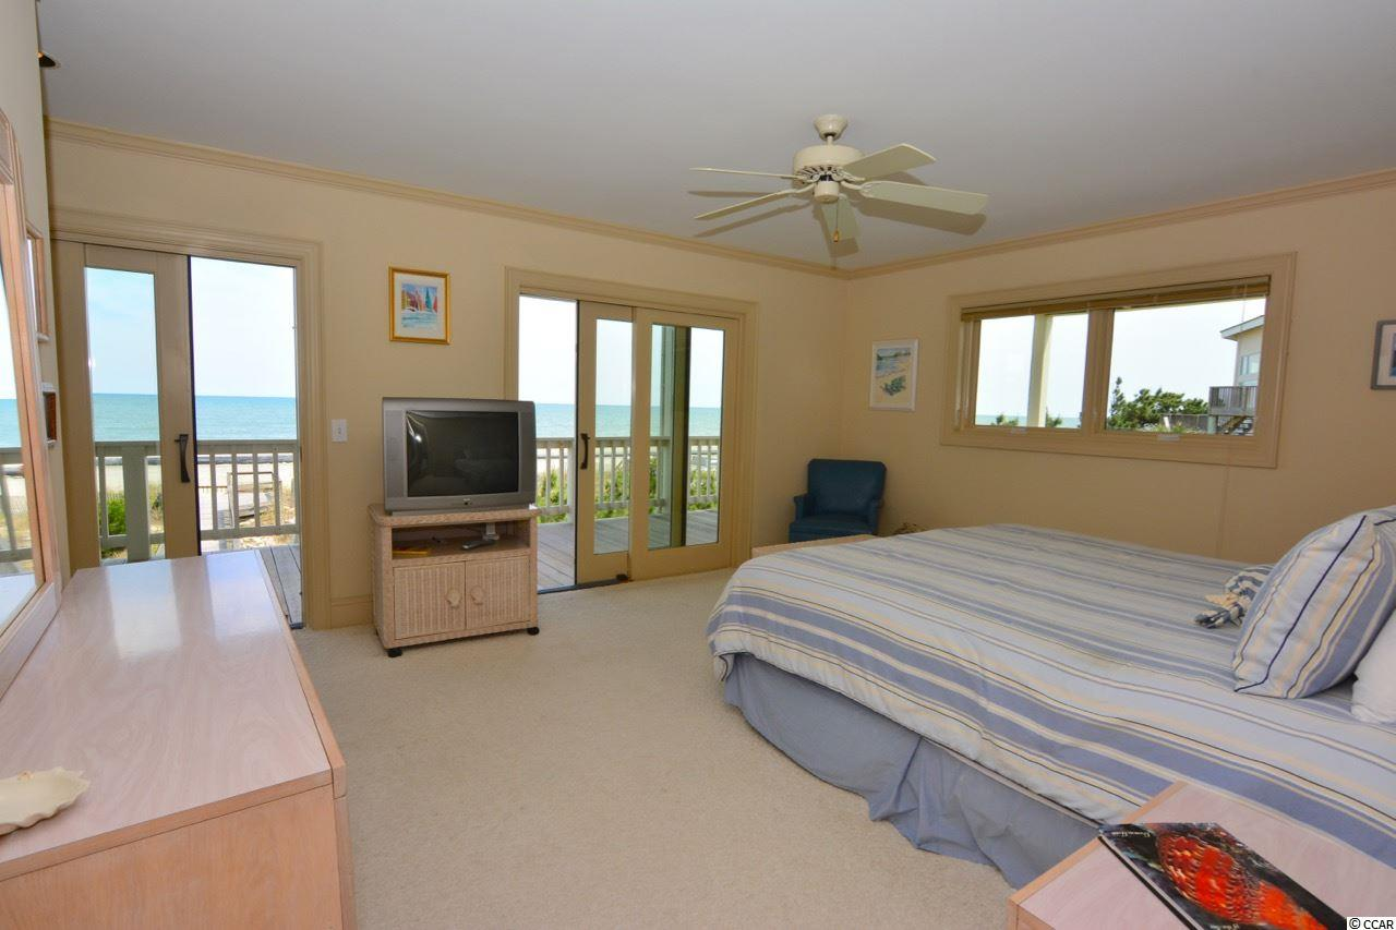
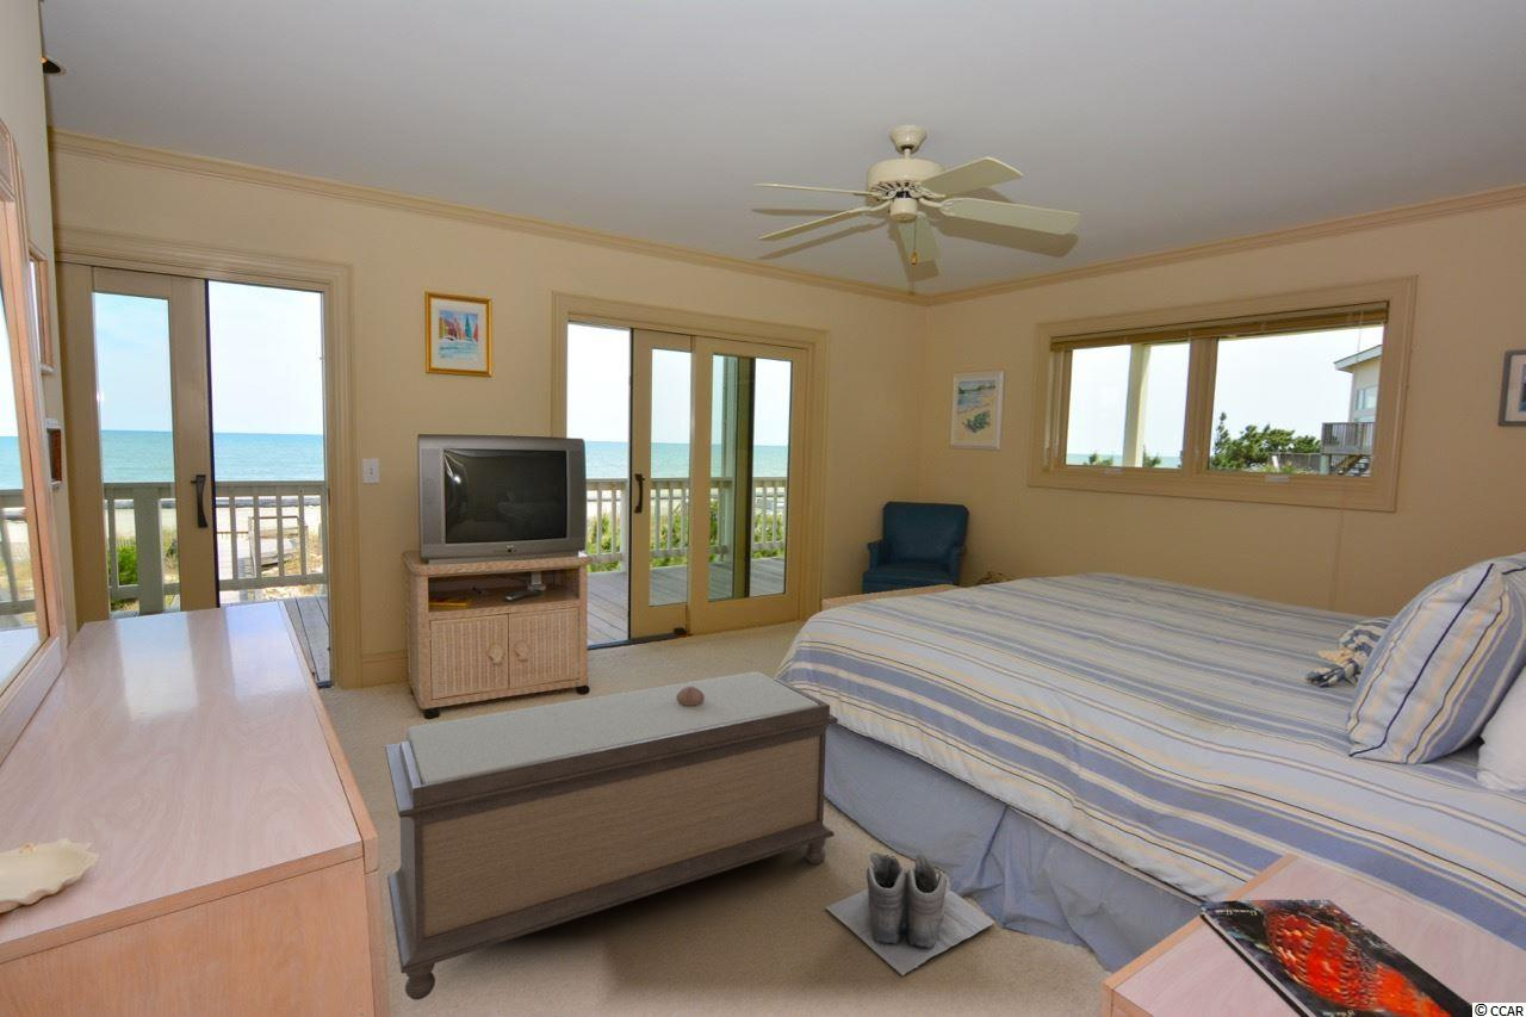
+ bench (626, 800)
+ boots (911, 883)
+ seashell (690, 694)
